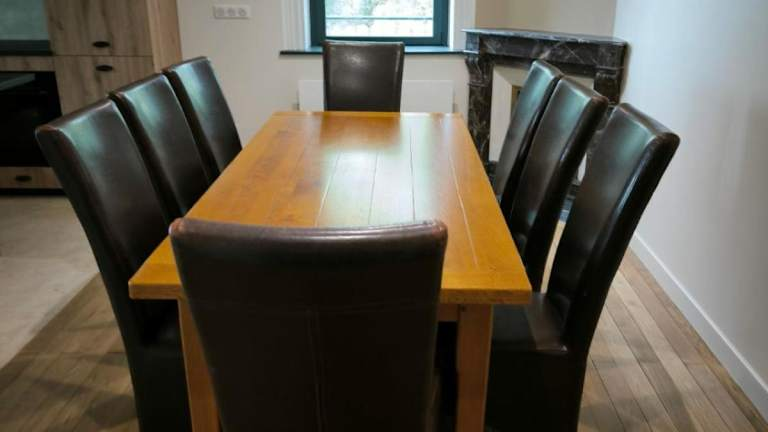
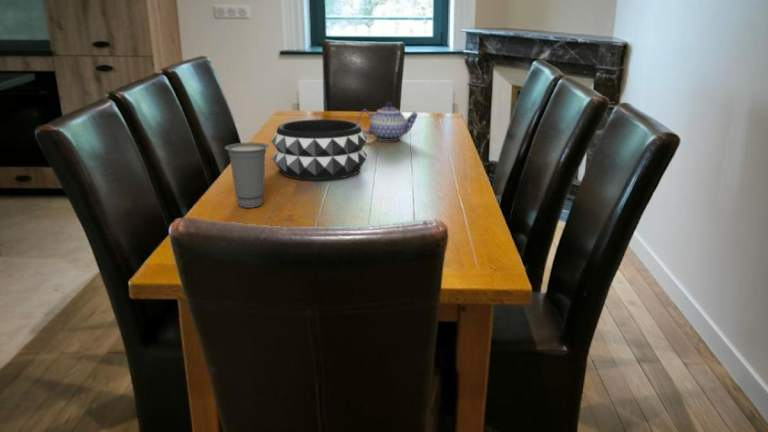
+ teapot (387, 120)
+ cup (248, 175)
+ decorative bowl (319, 148)
